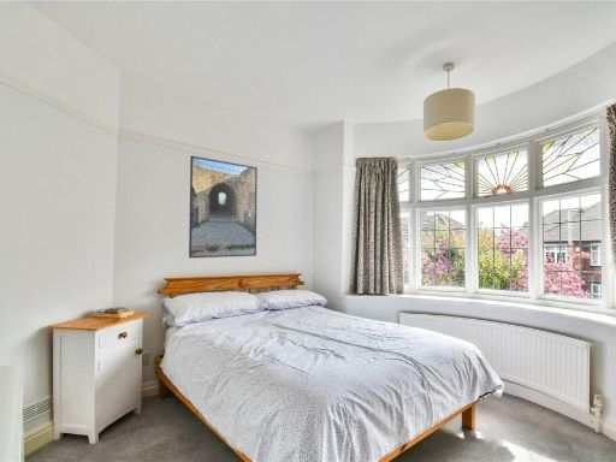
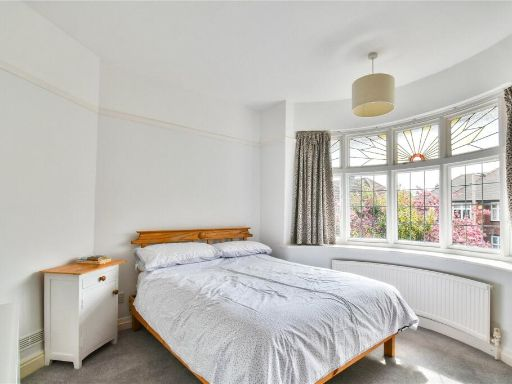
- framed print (225, 208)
